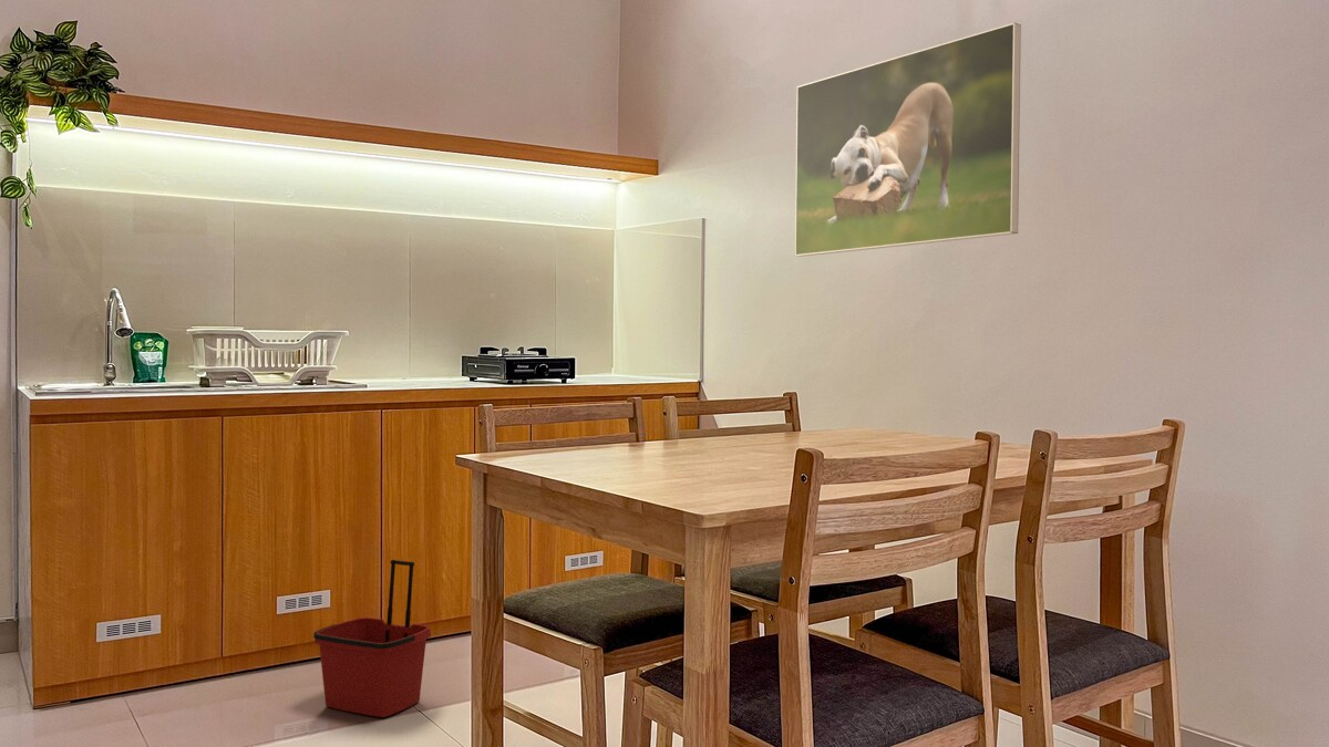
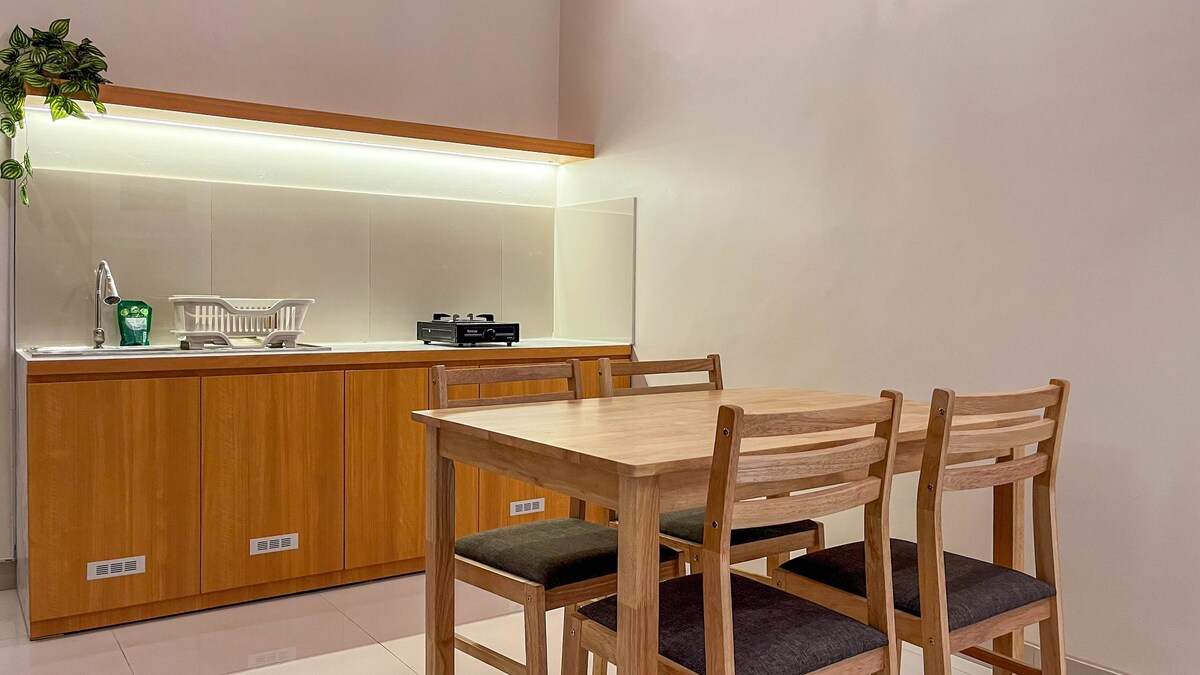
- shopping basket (372, 636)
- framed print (896, 152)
